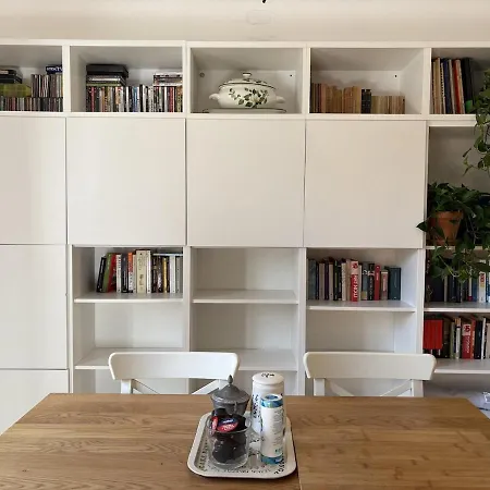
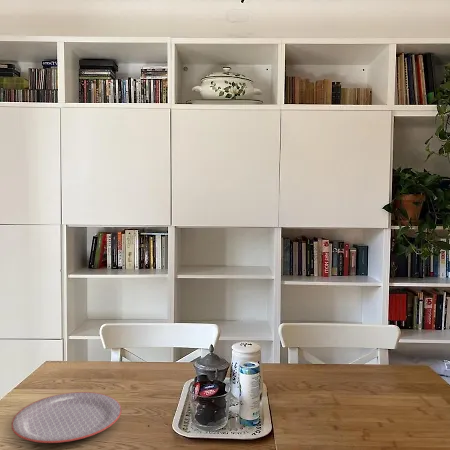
+ plate (68, 417)
